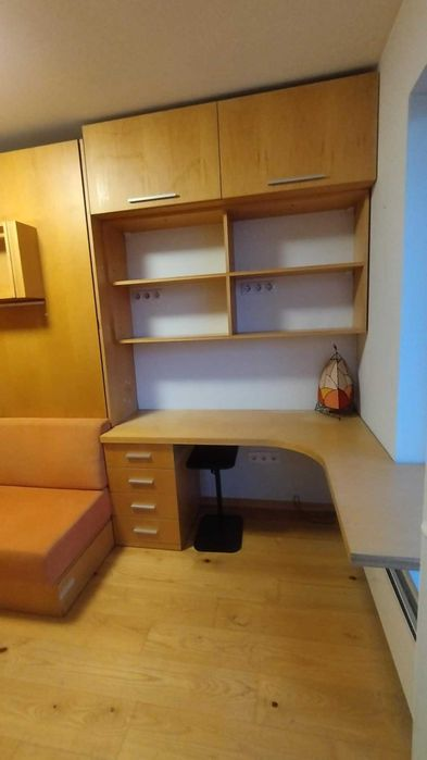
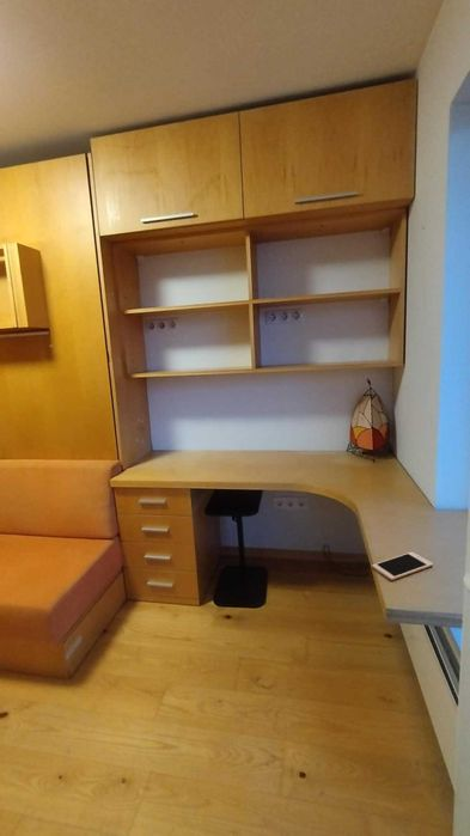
+ cell phone (402, 565)
